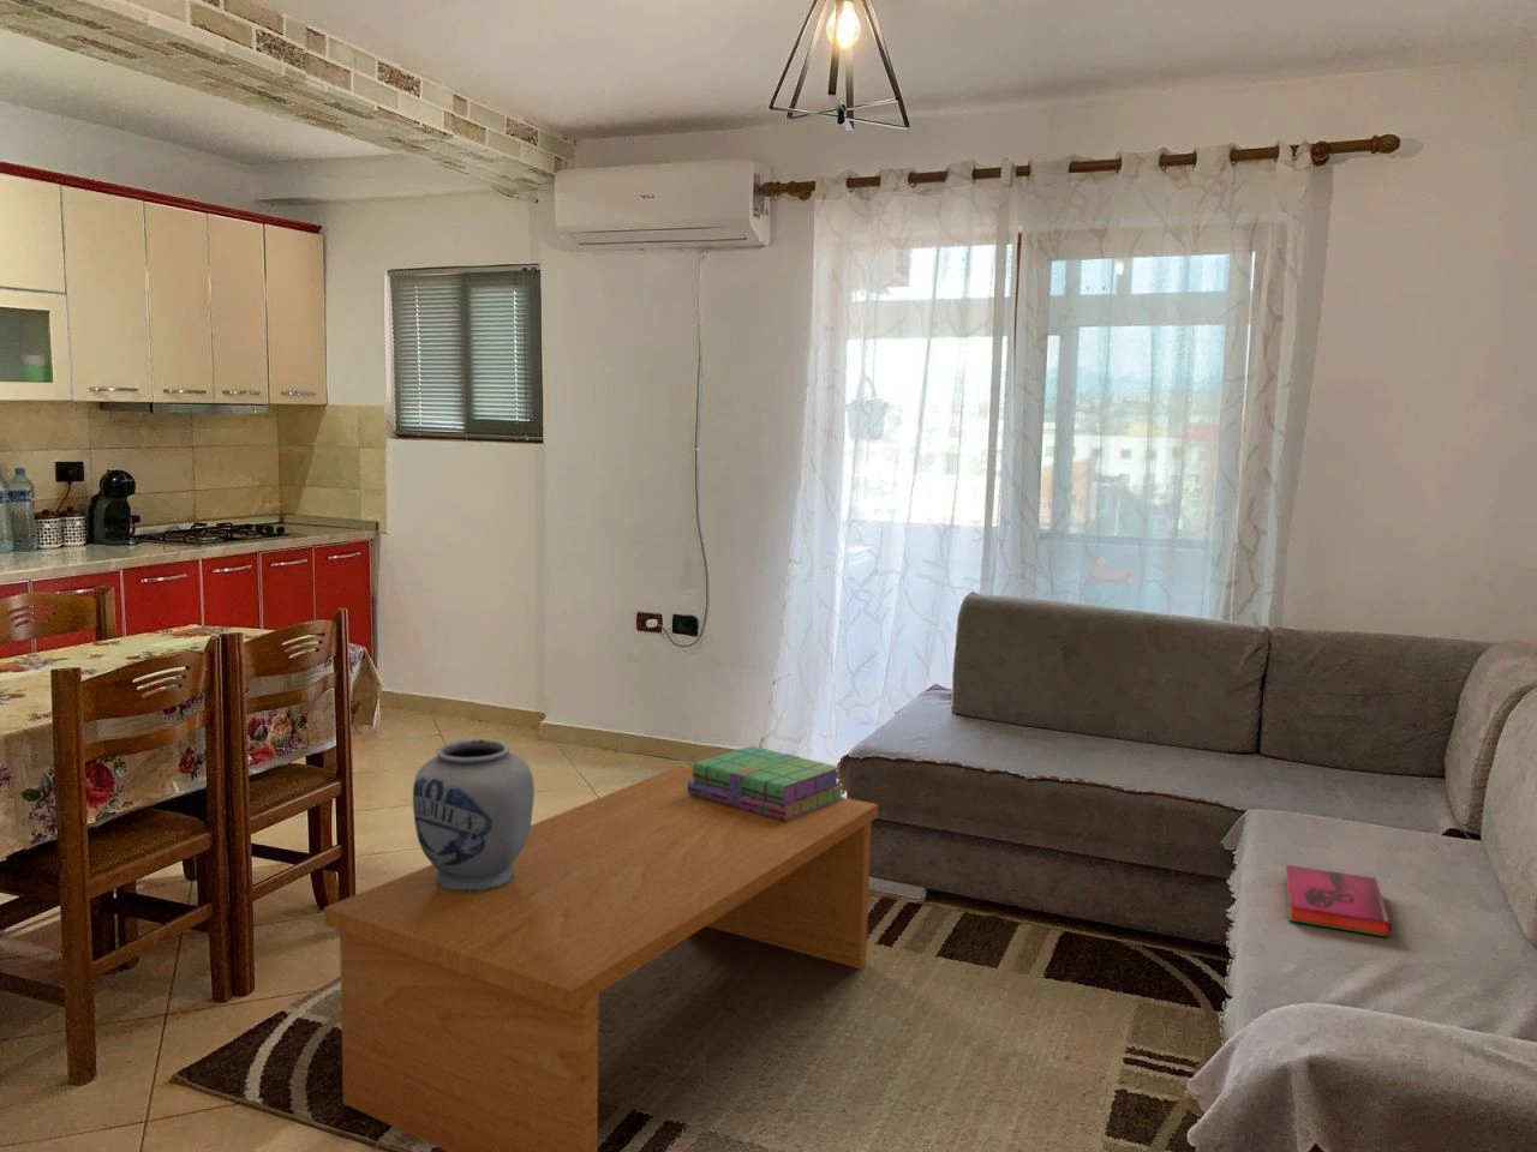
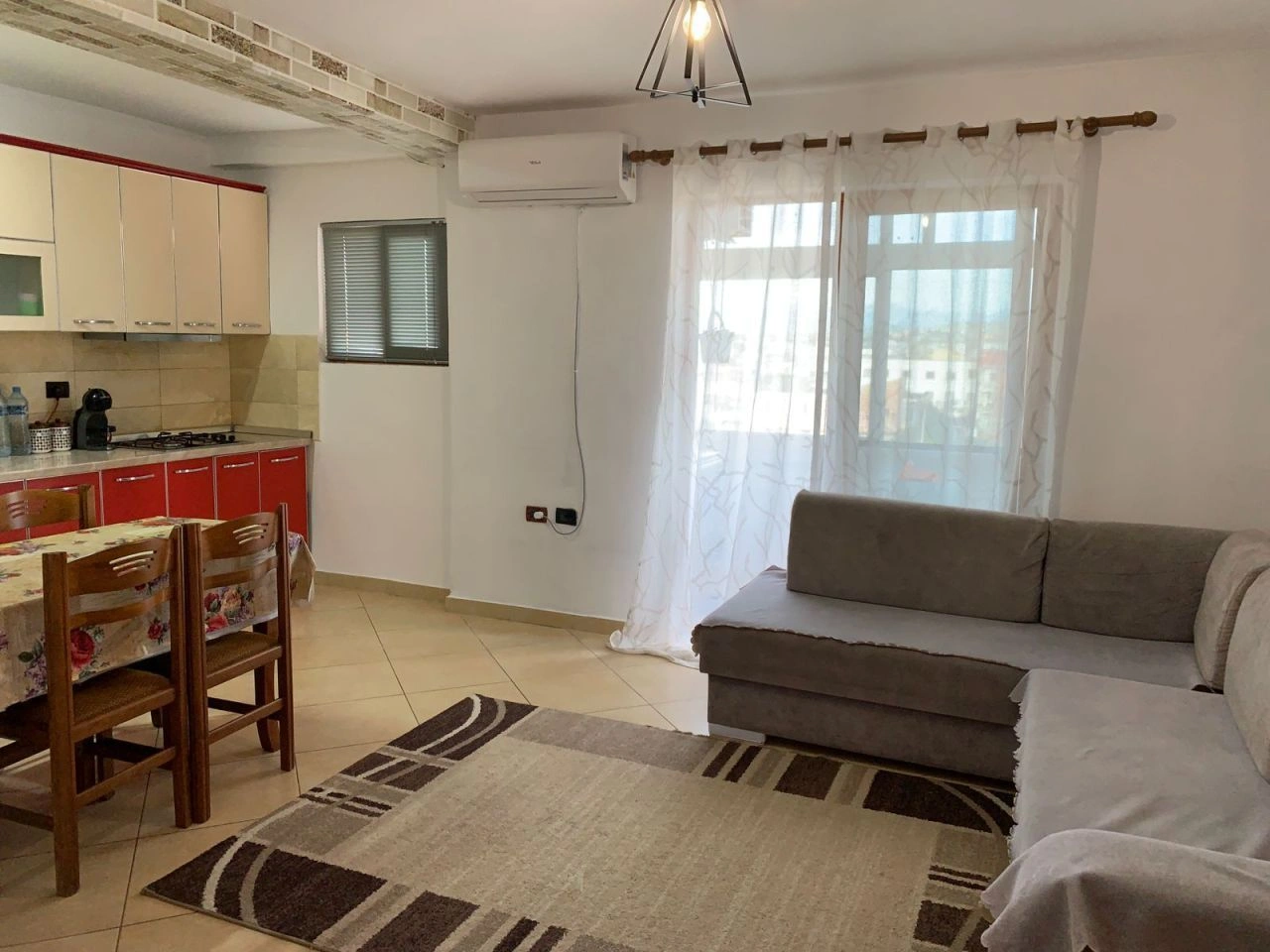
- vase (474, 811)
- stack of books (766, 781)
- hardback book (1334, 898)
- coffee table (639, 937)
